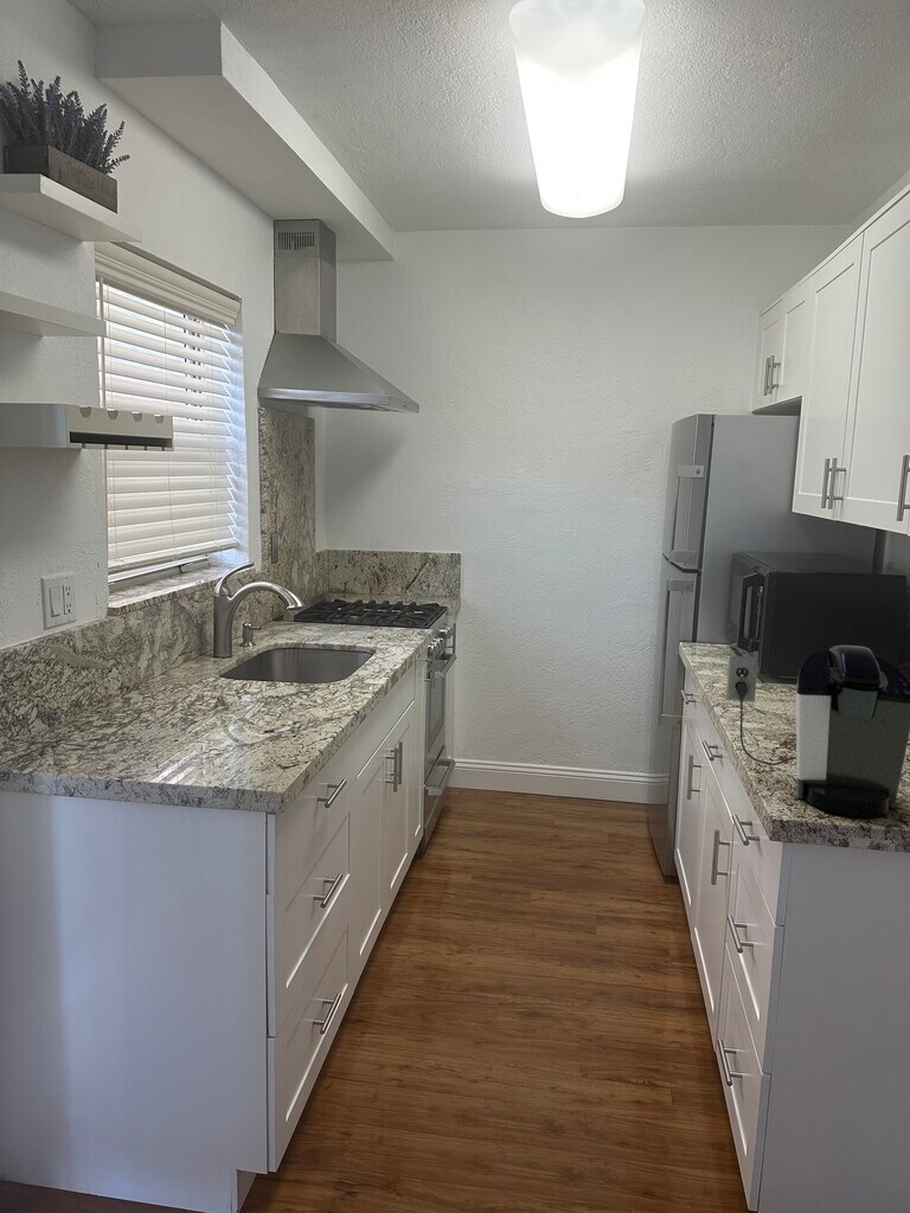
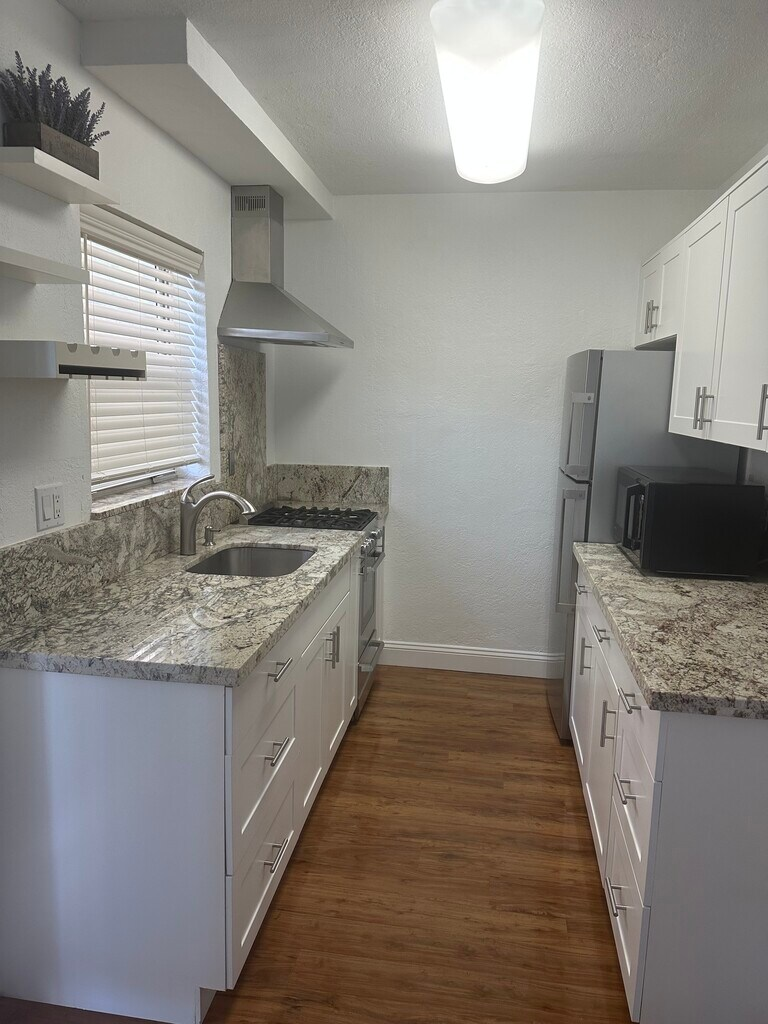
- coffee maker (816, 719)
